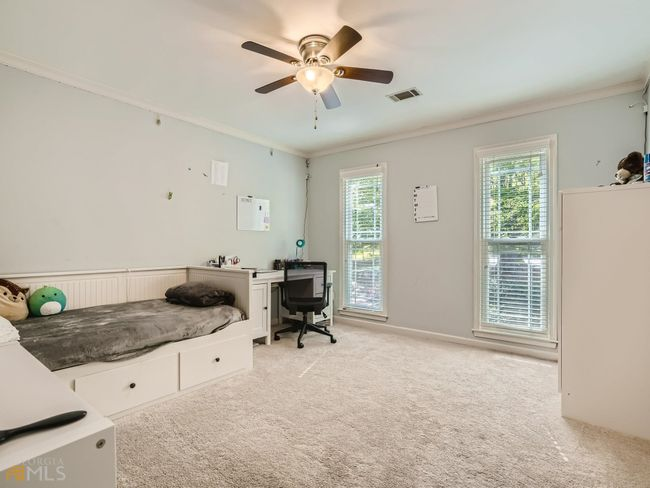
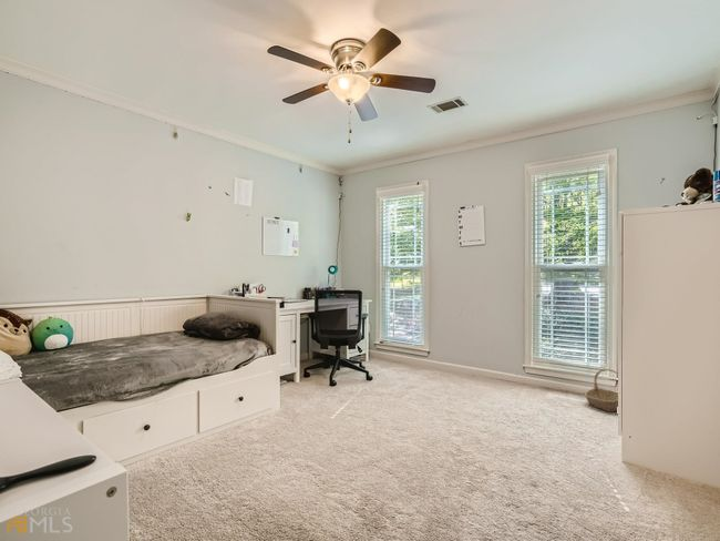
+ basket (610, 390)
